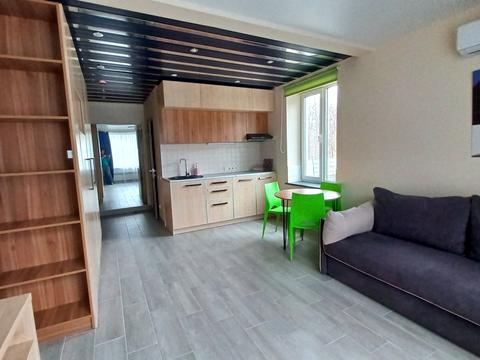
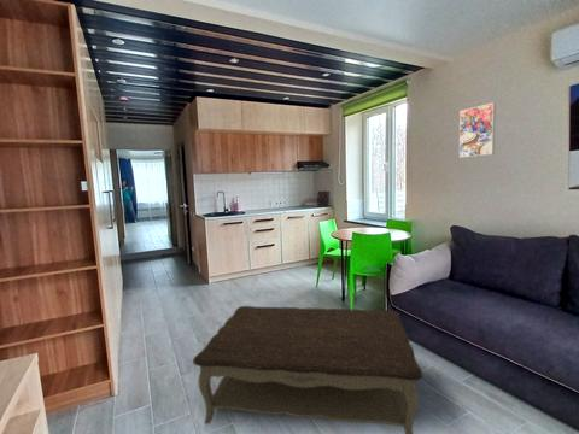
+ coffee table (309, 360)
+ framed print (475, 131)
